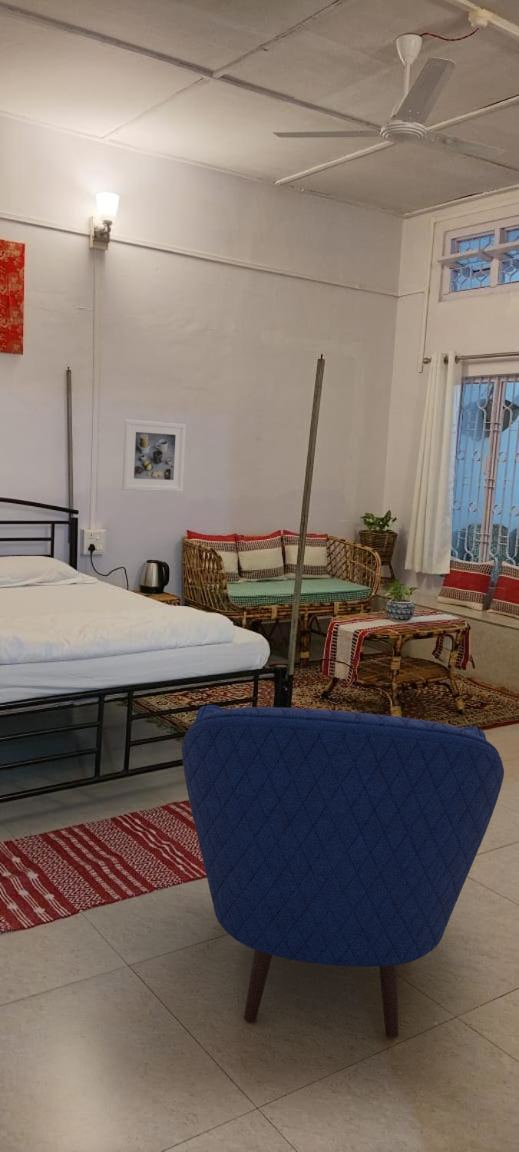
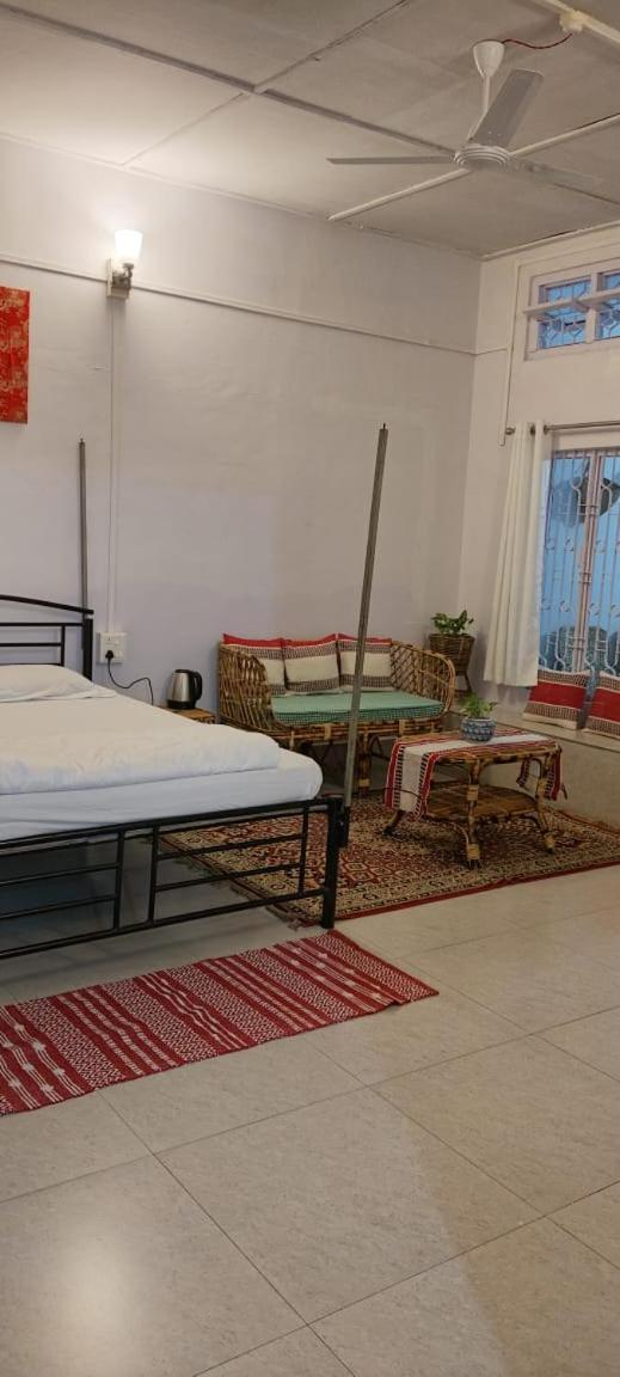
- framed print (154, 456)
- armchair (333, 832)
